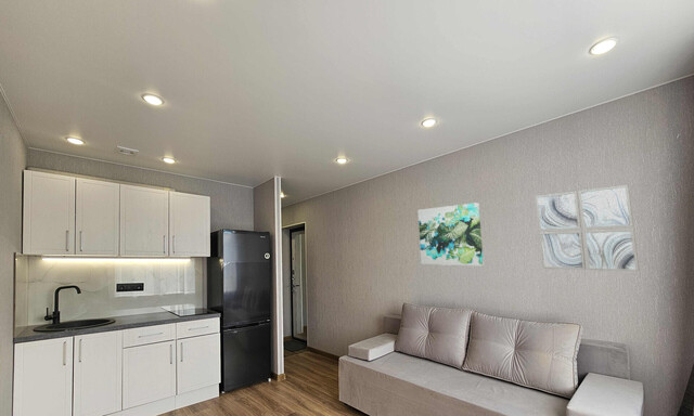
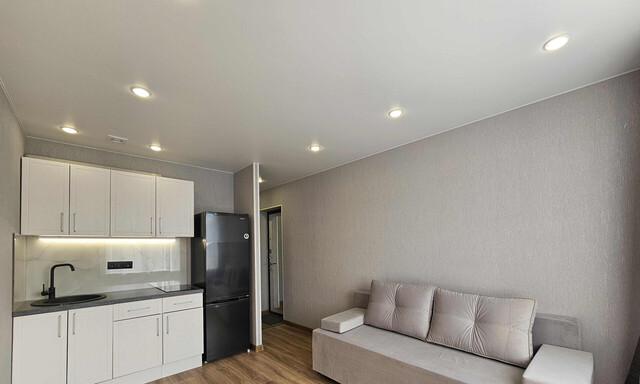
- wall art (448, 235)
- wall art (581, 231)
